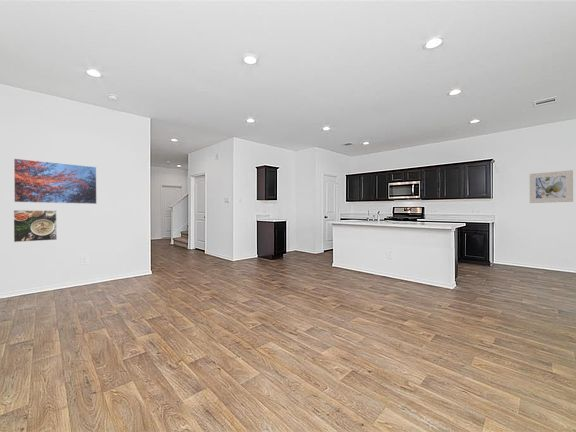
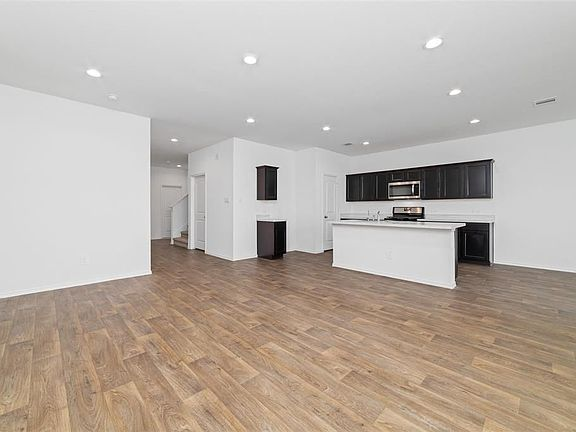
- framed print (36, 225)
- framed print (550, 187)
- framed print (58, 183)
